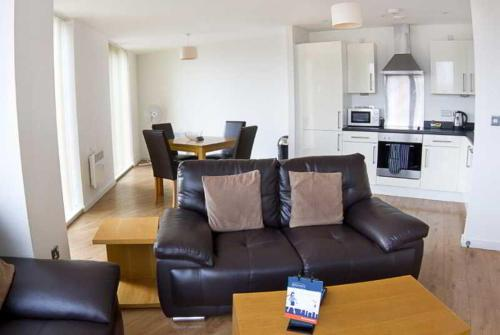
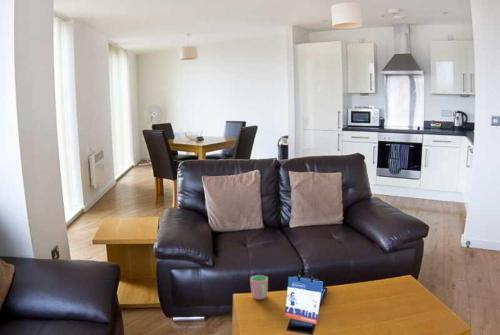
+ cup (260, 288)
